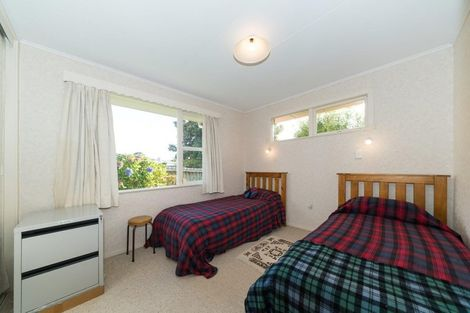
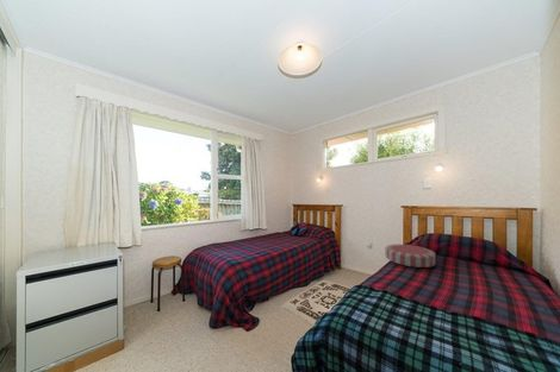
+ cushion (409, 254)
